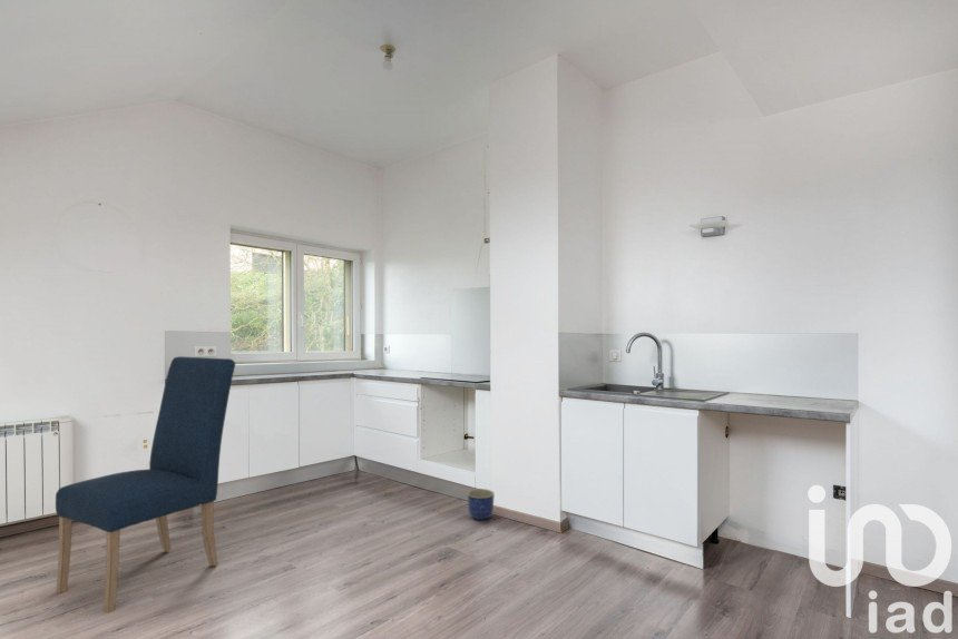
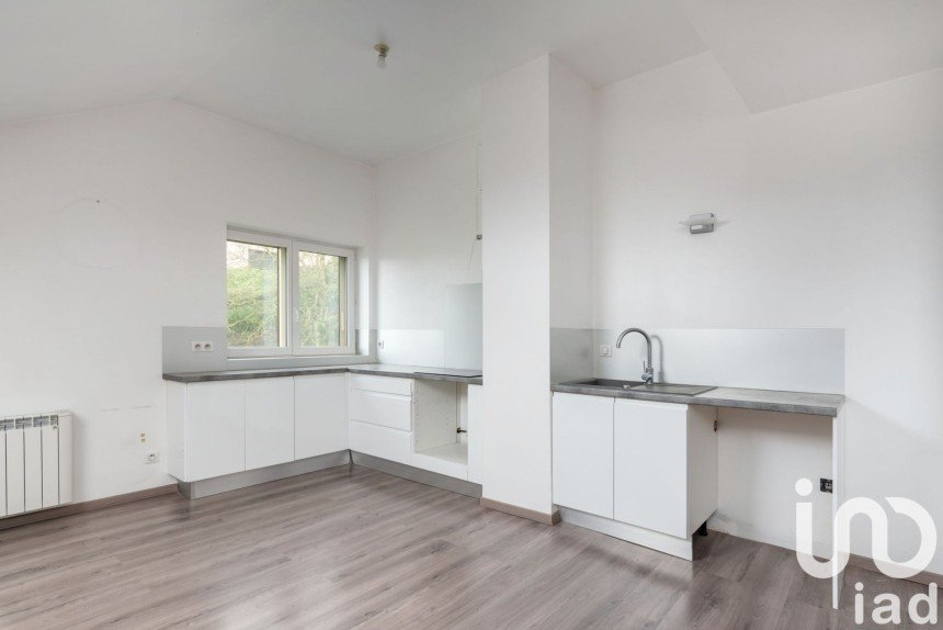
- chair (151, 466)
- planter (480, 504)
